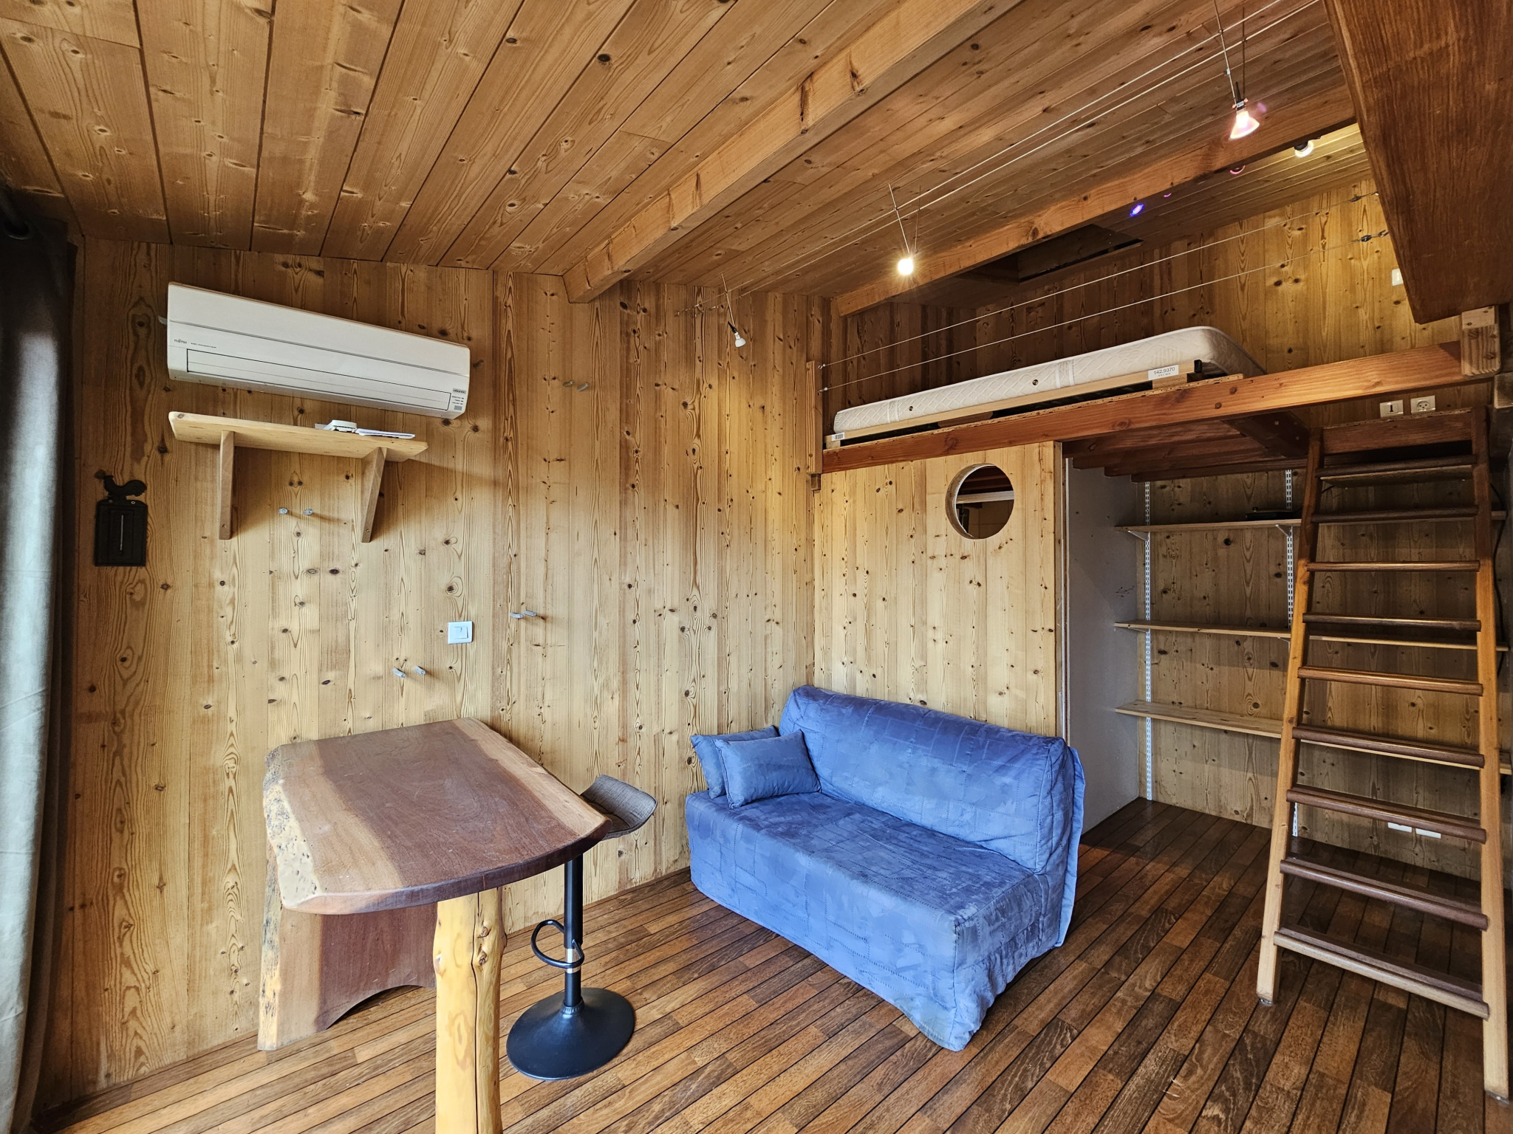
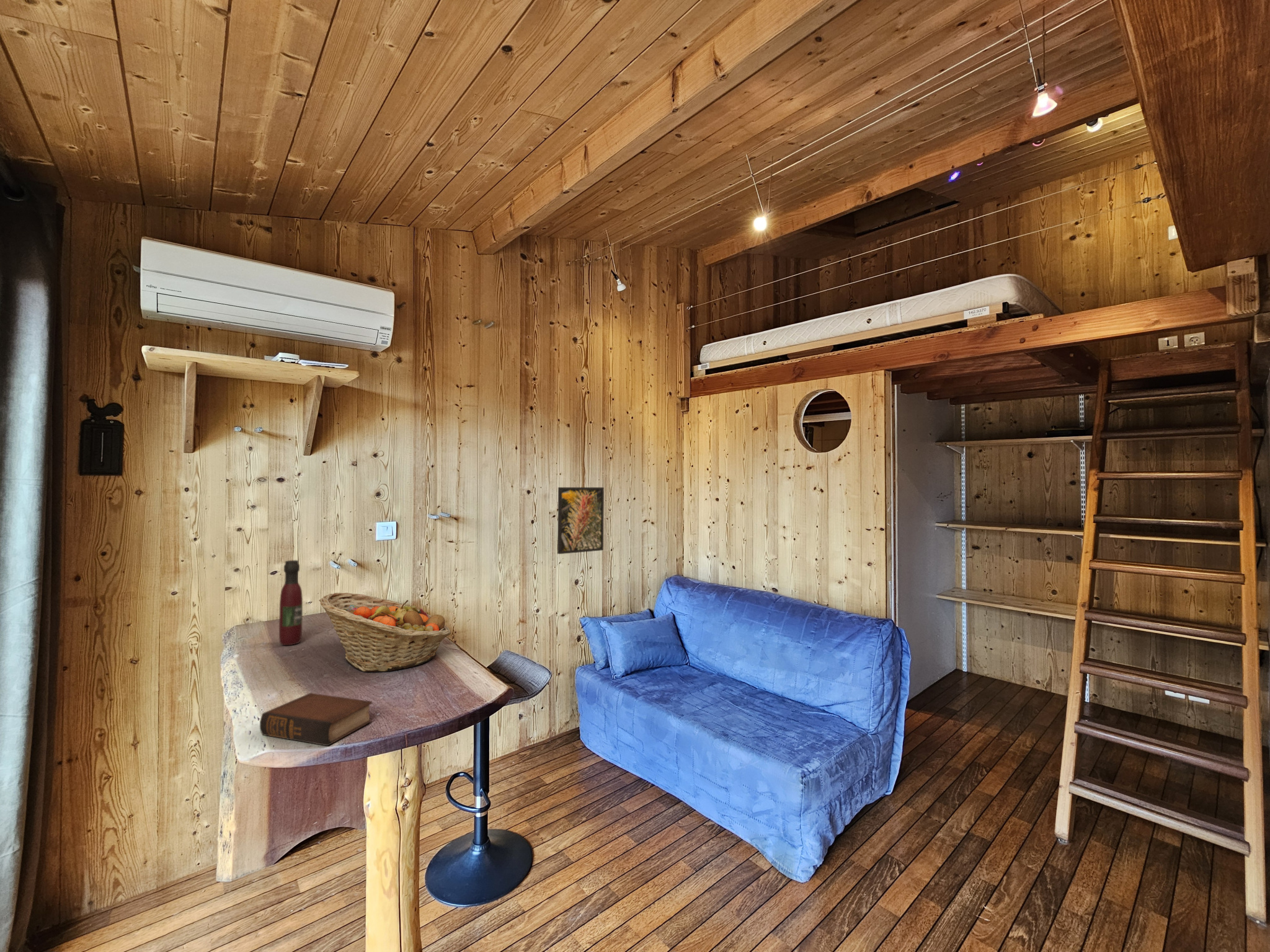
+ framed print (581, 519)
+ fruit basket (386, 625)
+ wine bottle (291, 602)
+ book (317, 718)
